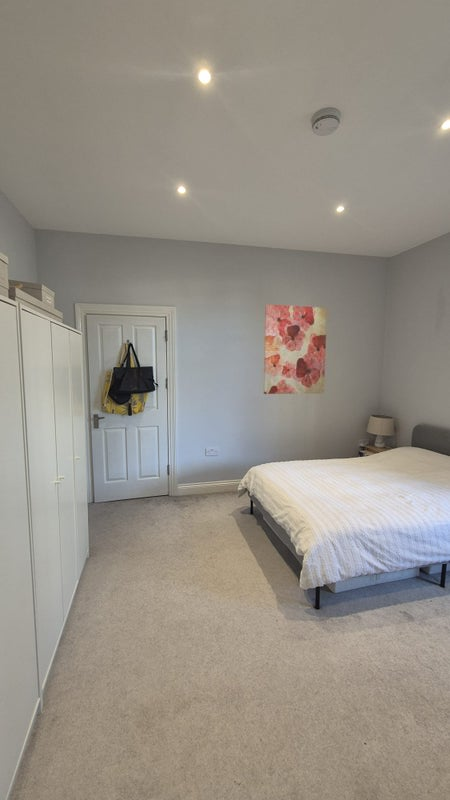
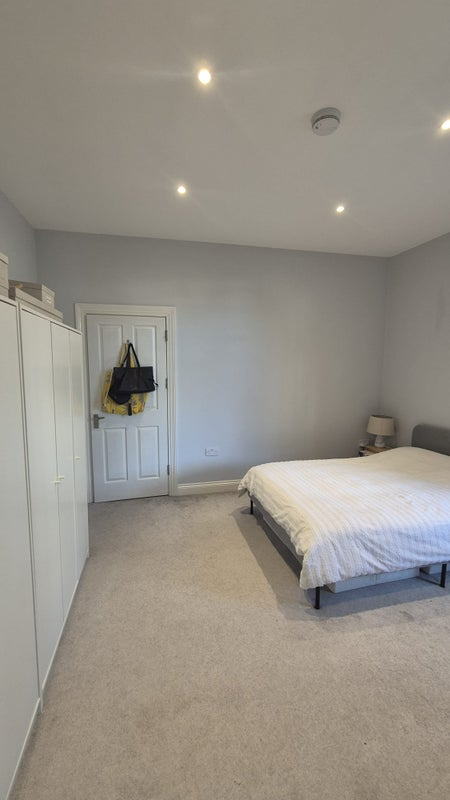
- wall art (295, 350)
